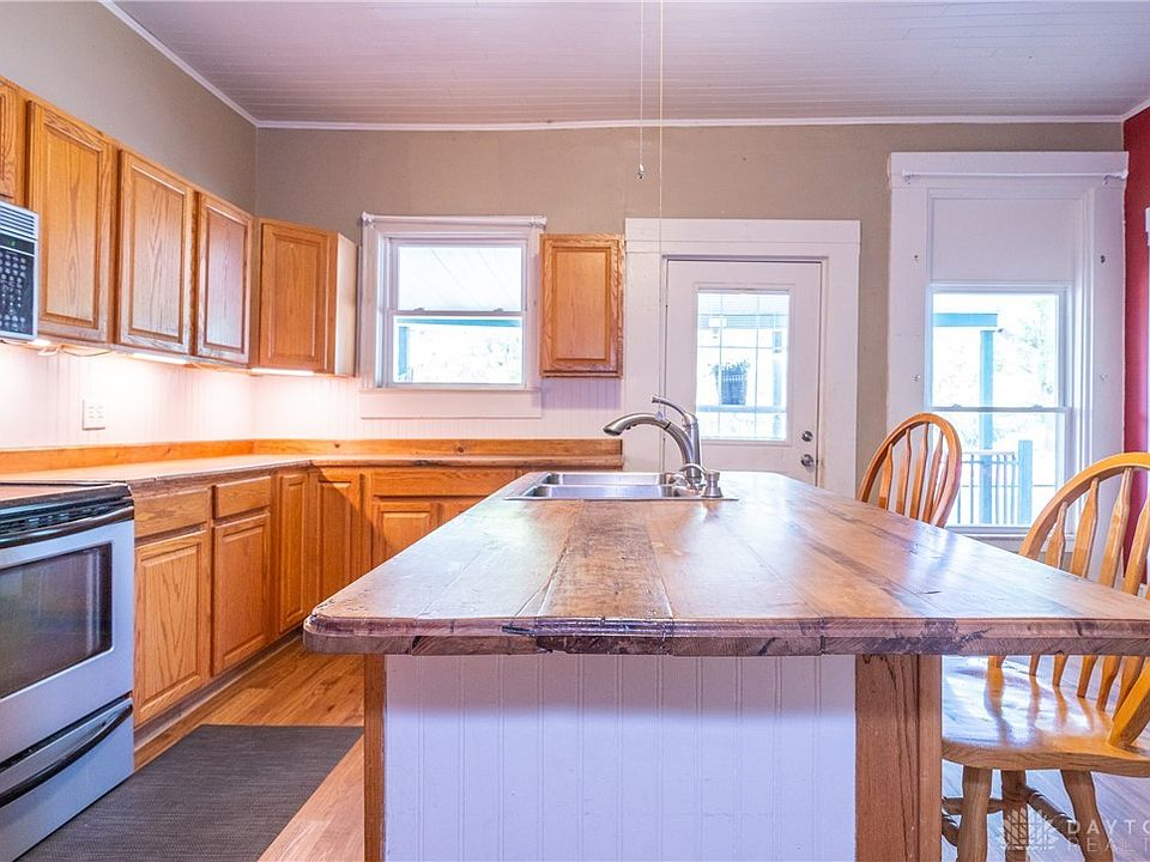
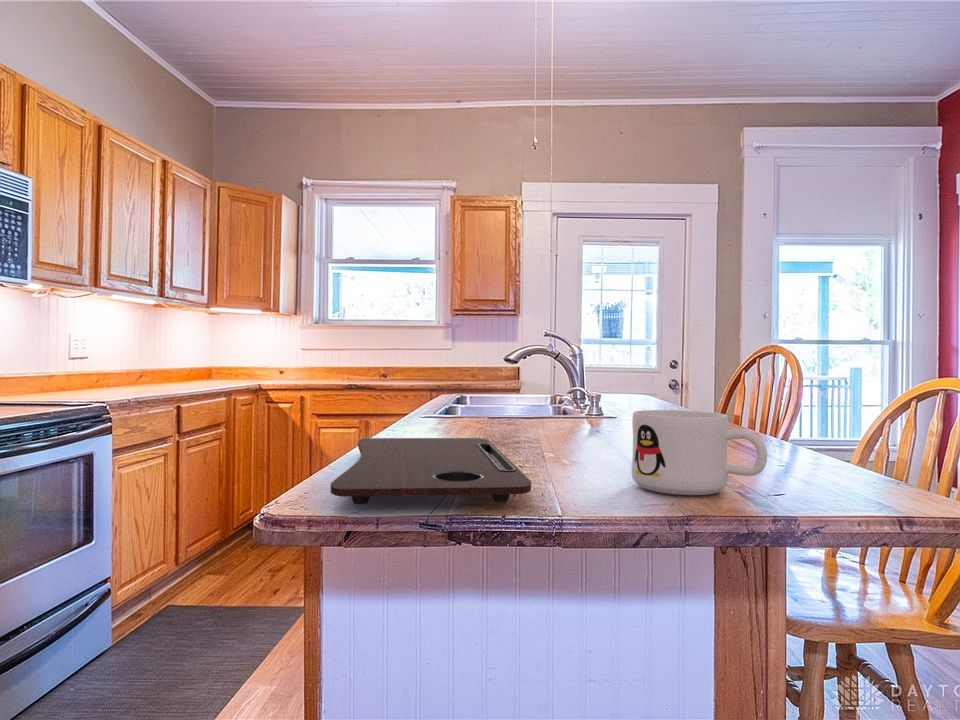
+ mug (696, 451)
+ cutting board (427, 464)
